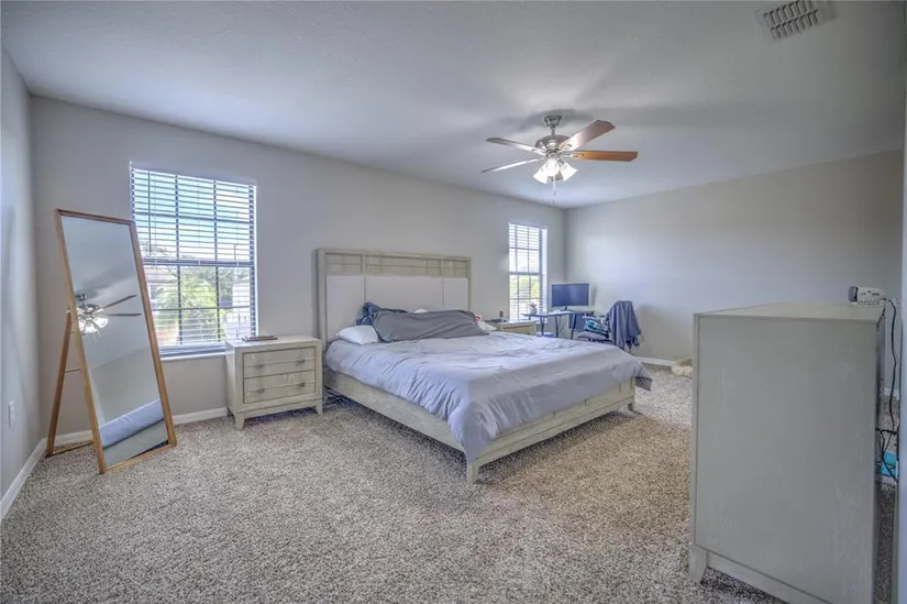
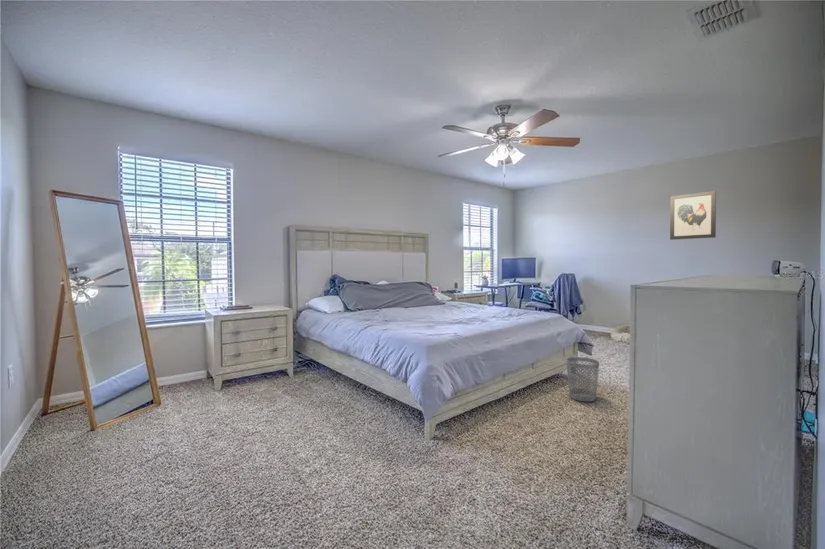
+ wall art (692, 216)
+ wastebasket (582, 379)
